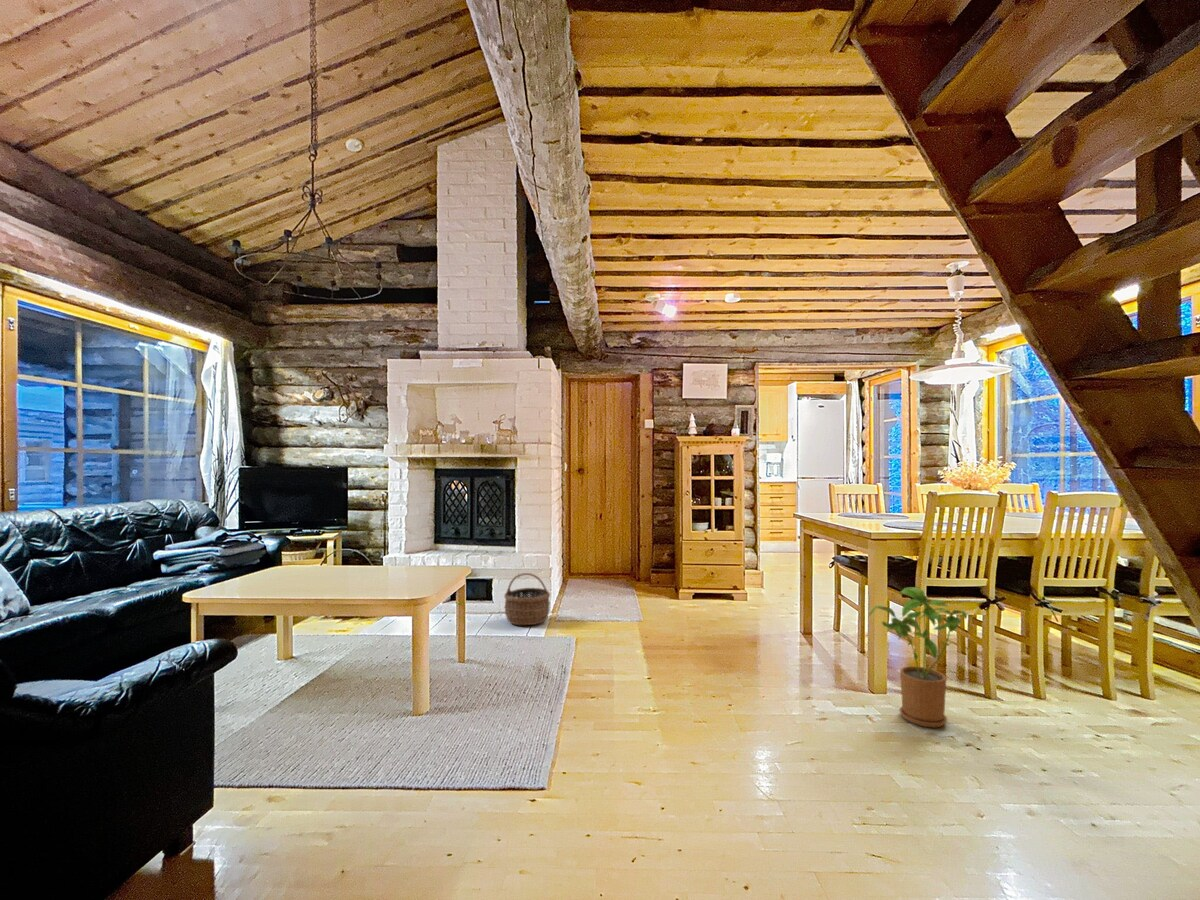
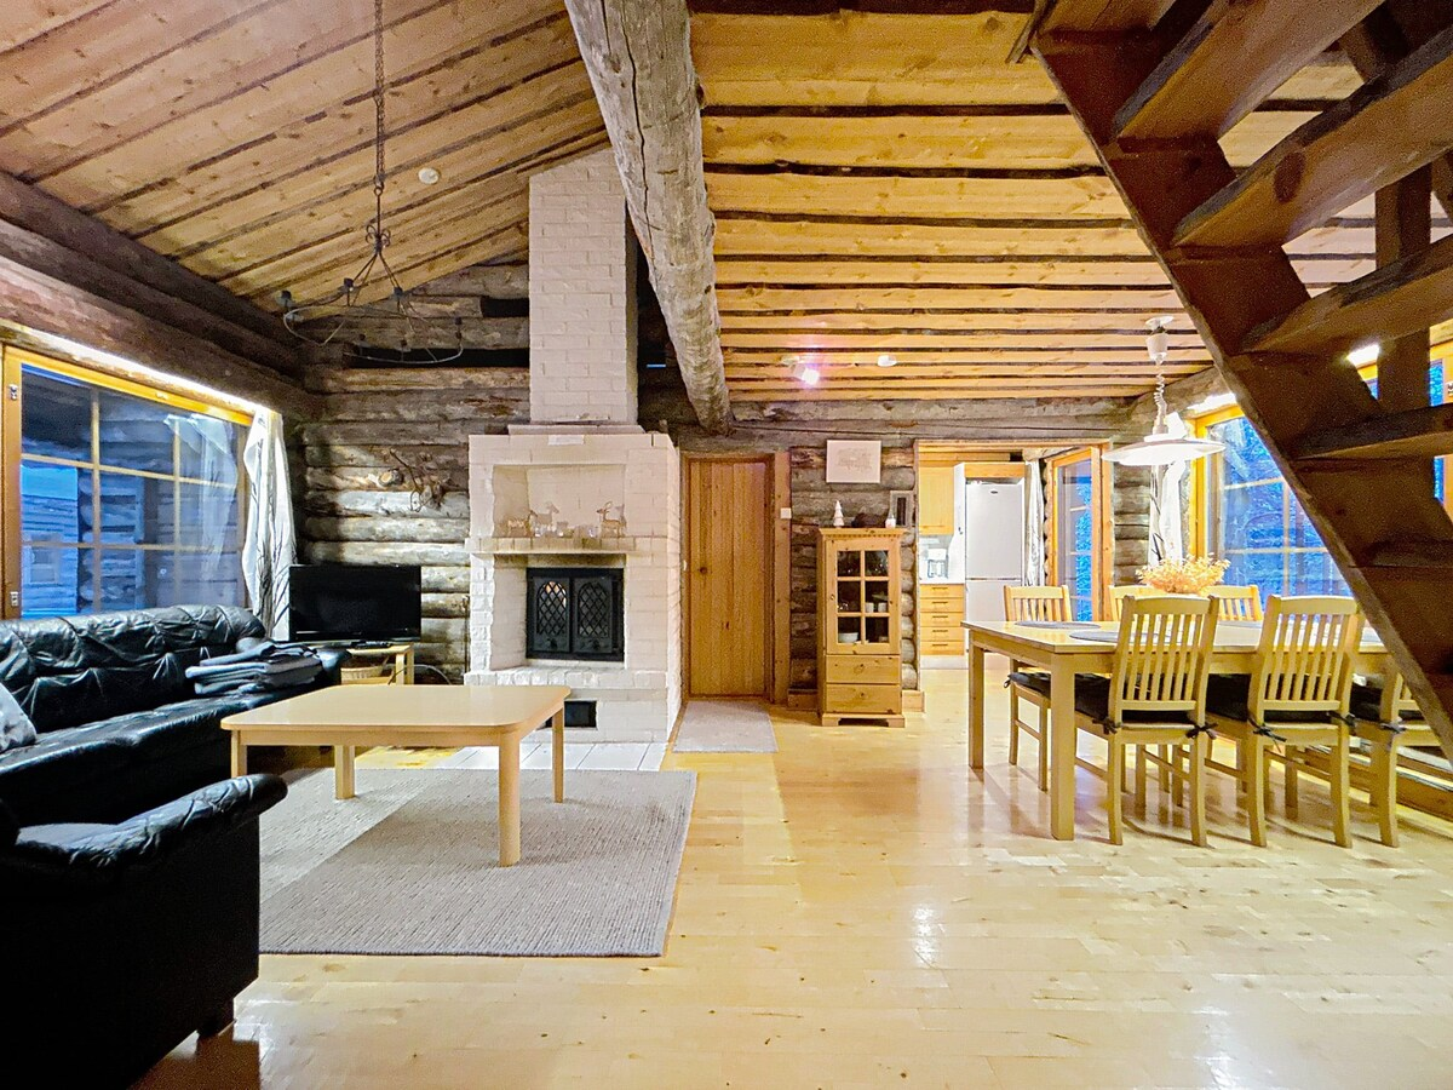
- house plant (915, 653)
- wicker basket (527, 597)
